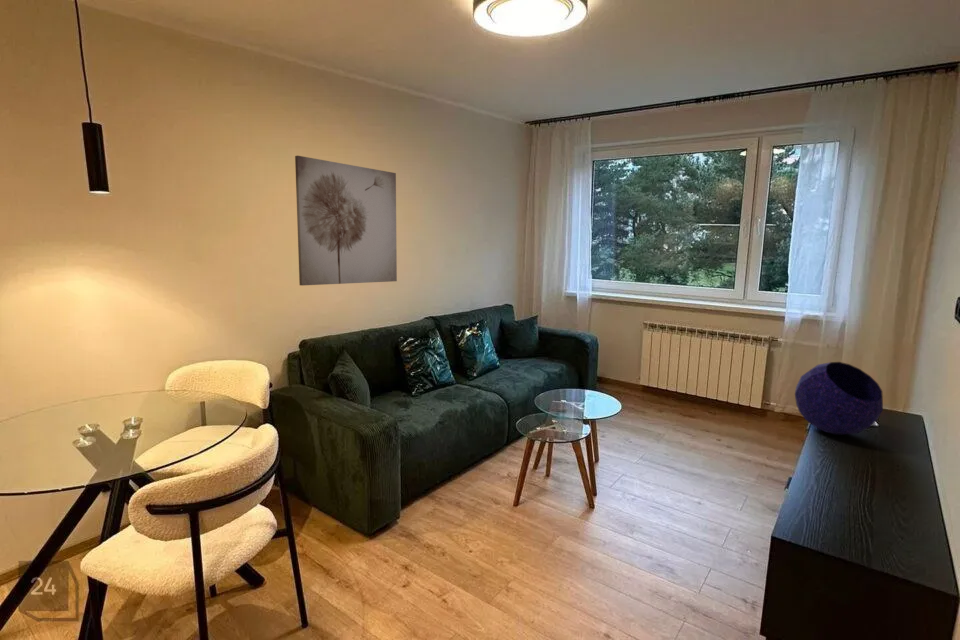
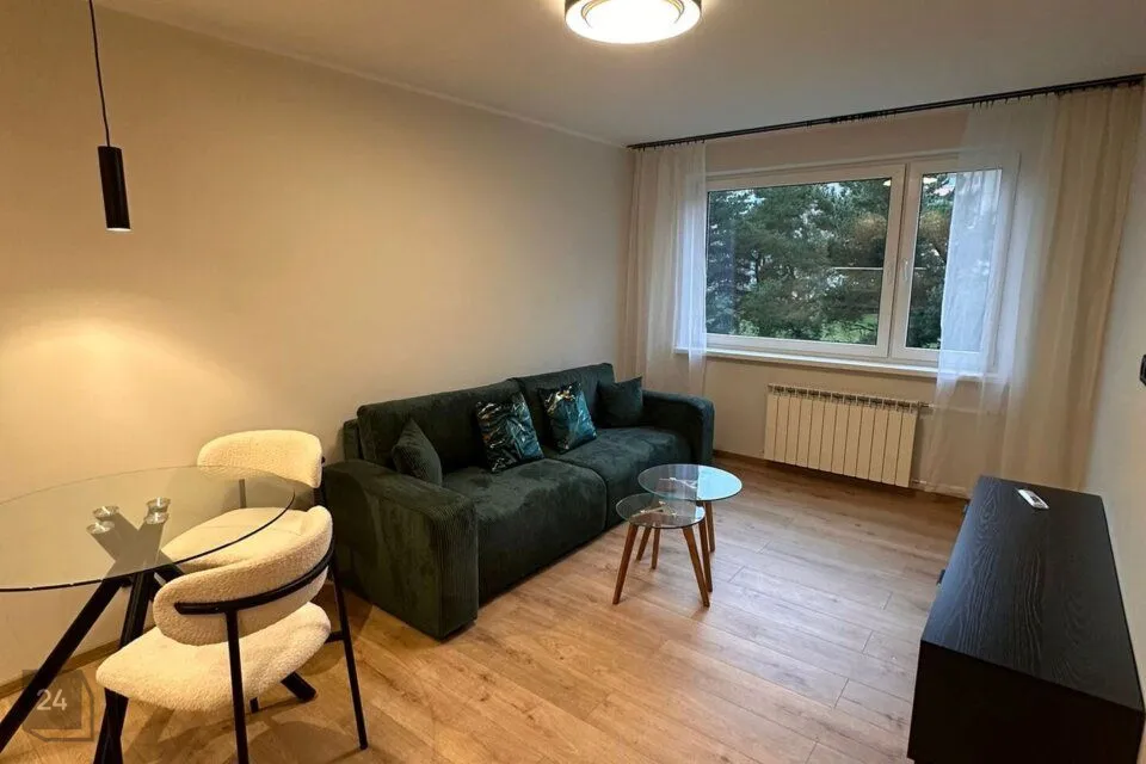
- decorative orb (837, 398)
- wall art (351, 225)
